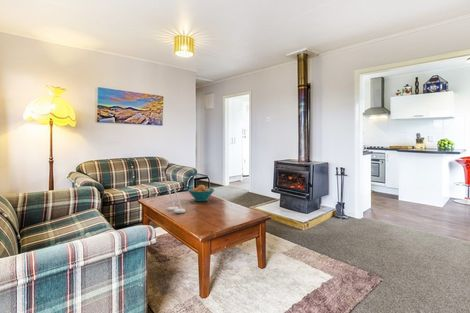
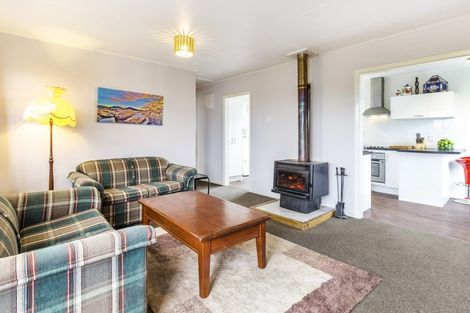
- fruit bowl (201, 192)
- candle holder (174, 190)
